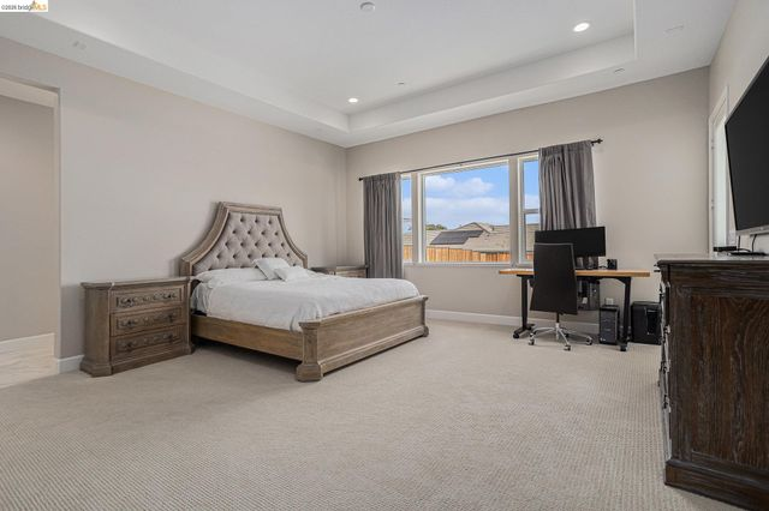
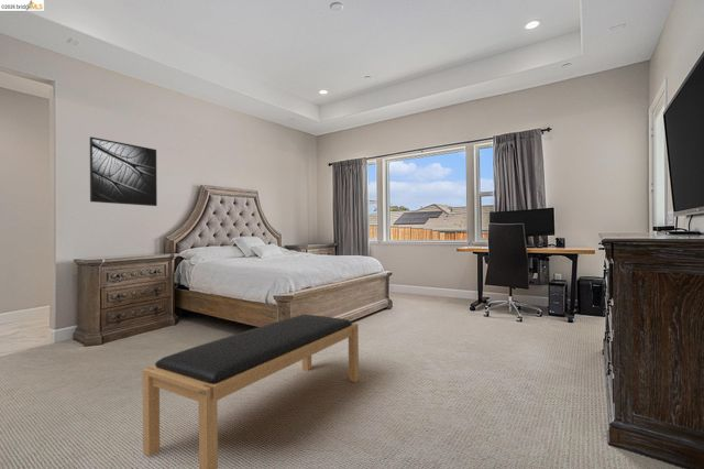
+ bench (272, 371)
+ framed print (125, 173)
